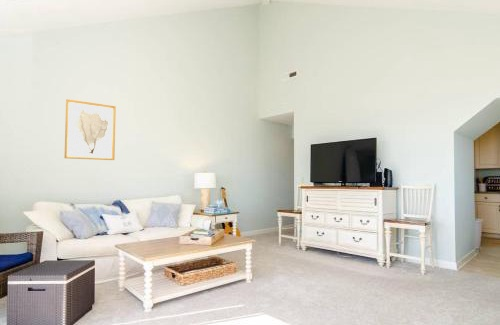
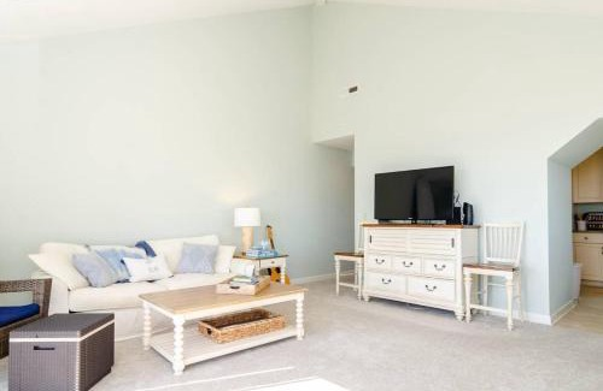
- wall art (91, 131)
